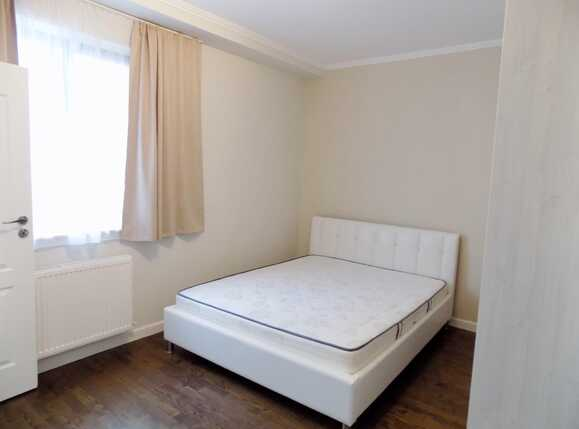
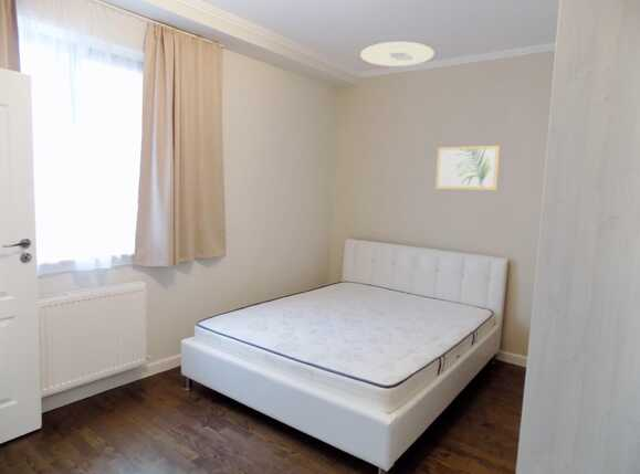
+ wall art (465, 168)
+ ceiling light (397, 51)
